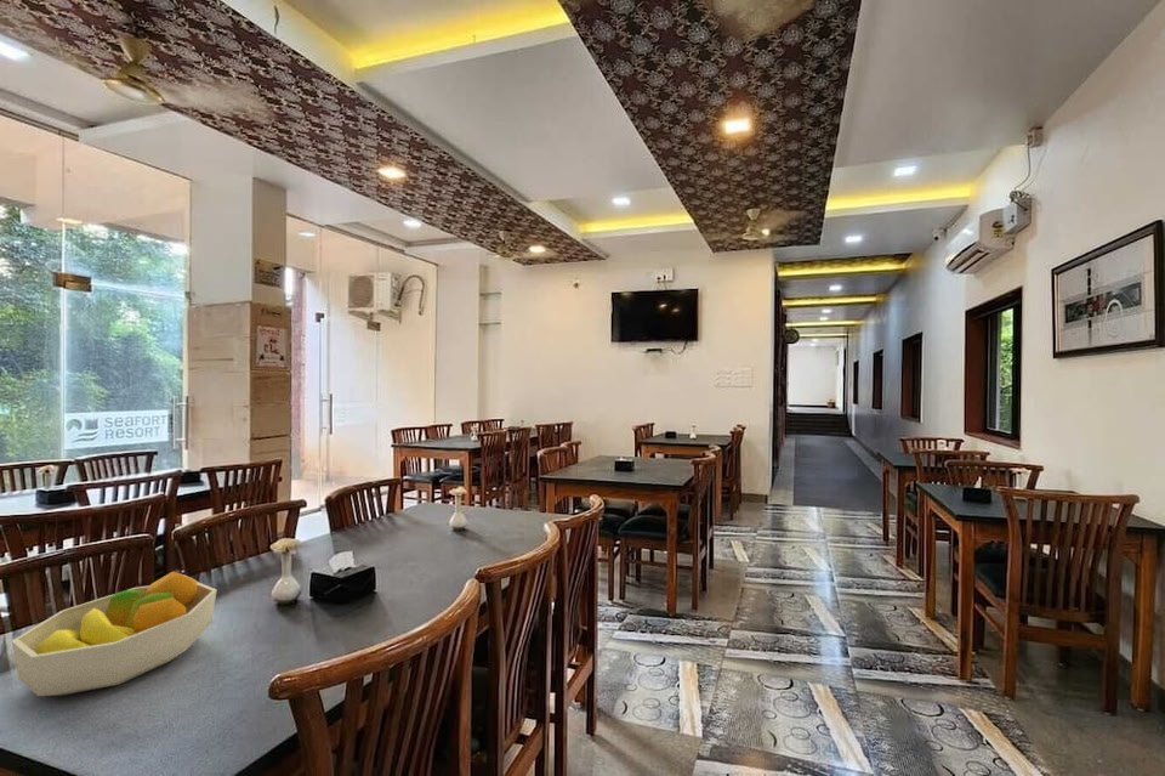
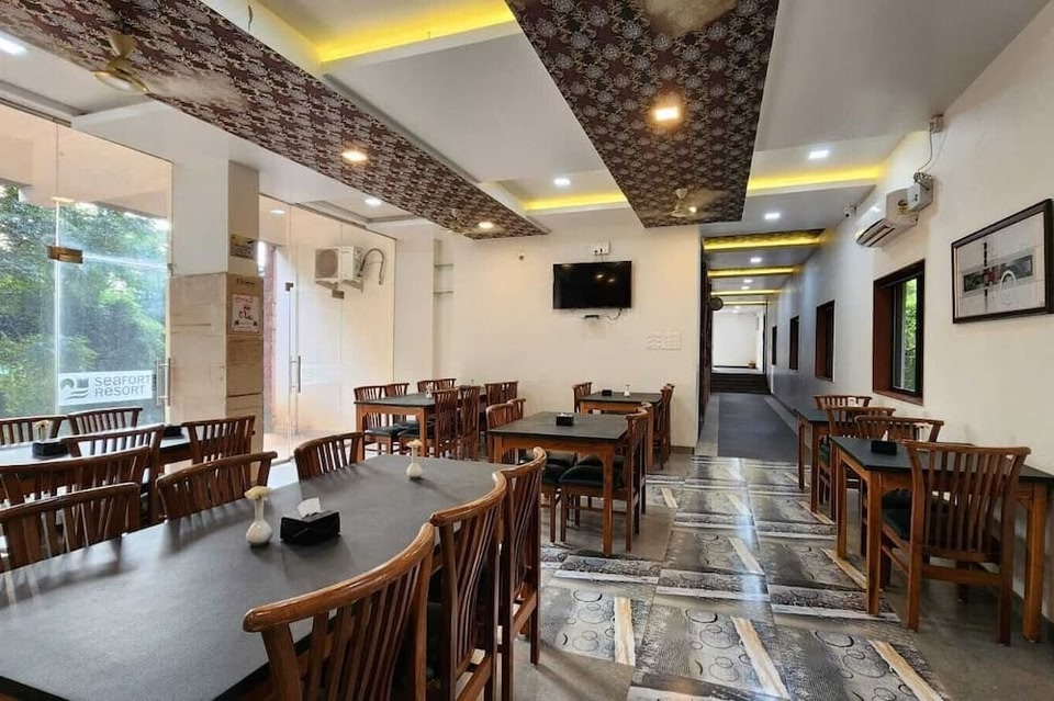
- fruit bowl (125, 624)
